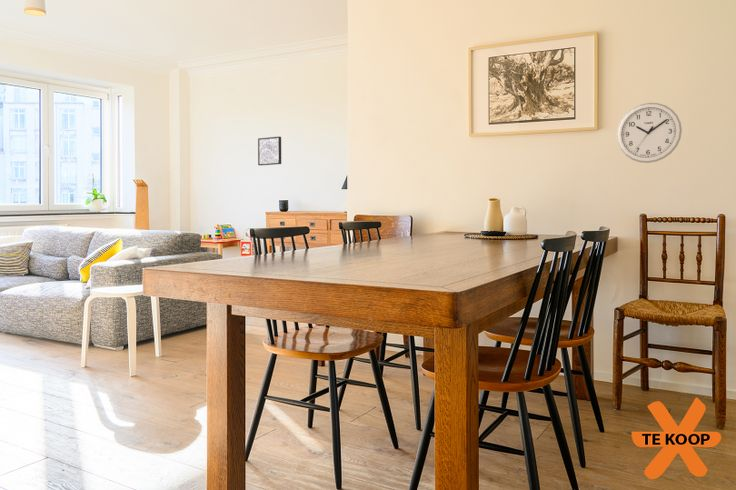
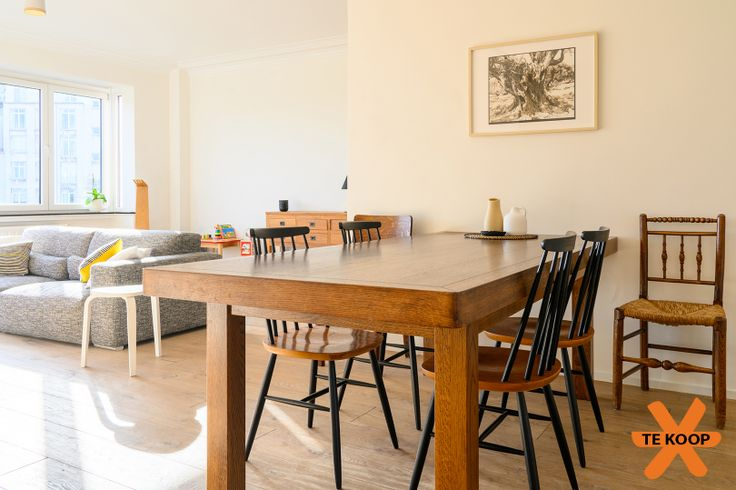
- wall art (269, 151)
- wall clock (648, 132)
